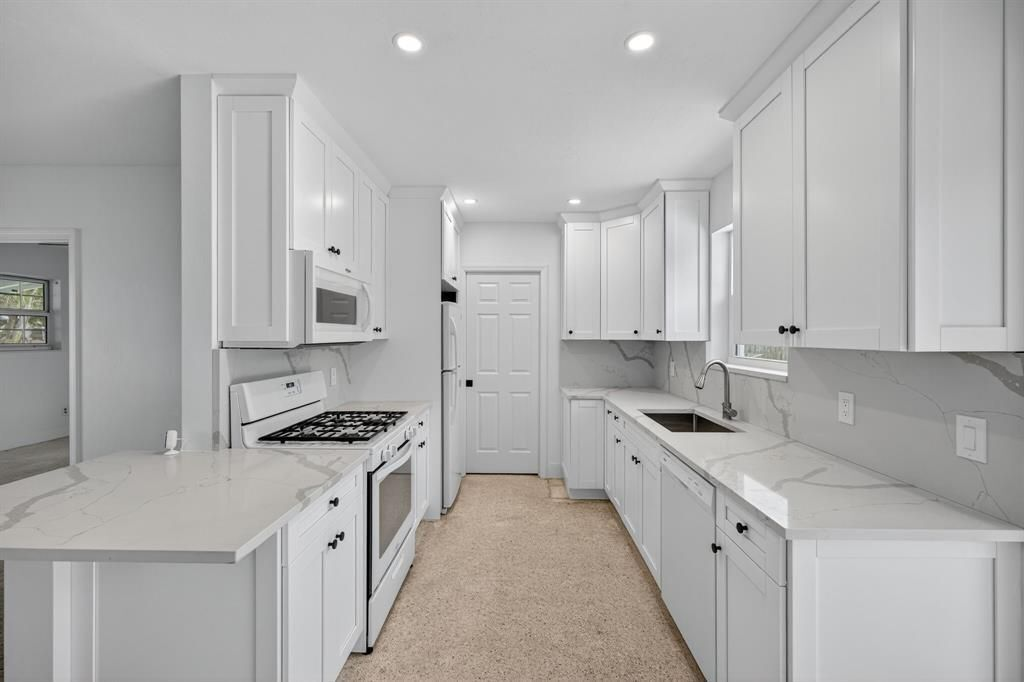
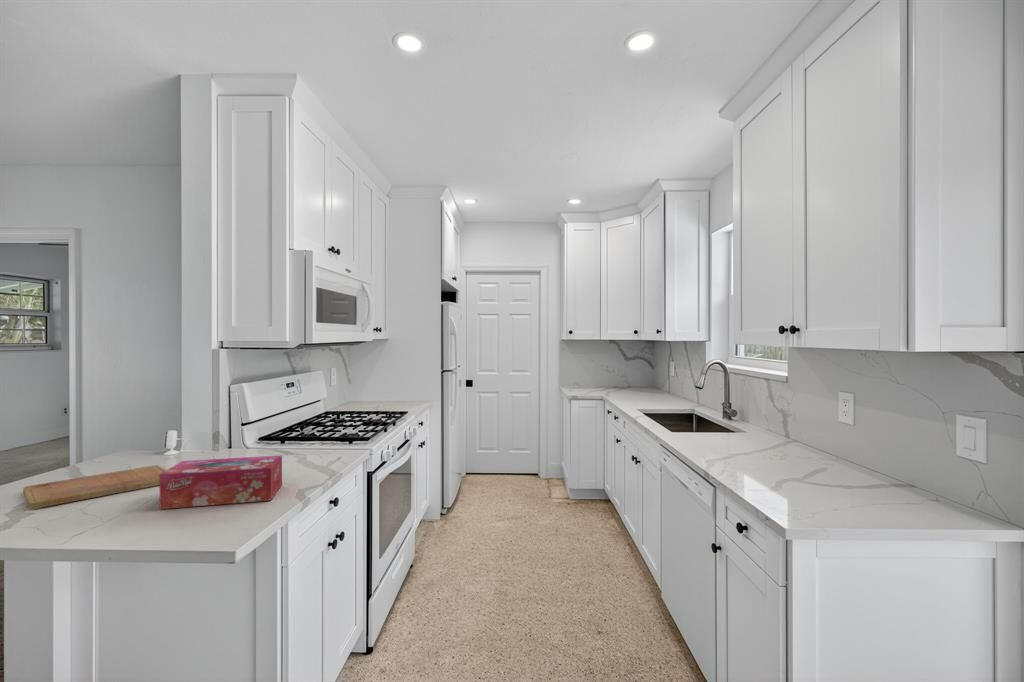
+ cutting board (102, 484)
+ tissue box (225, 480)
